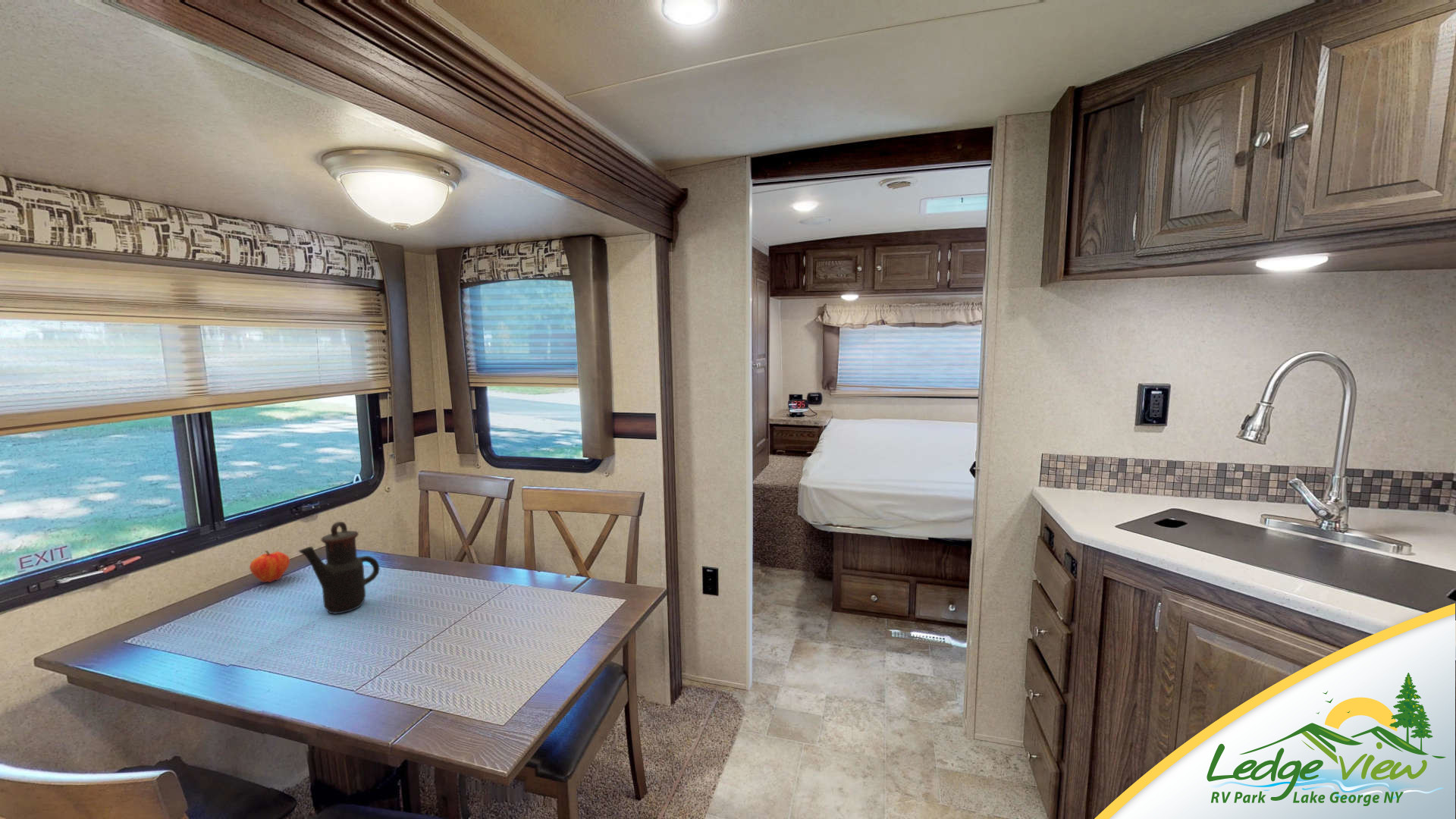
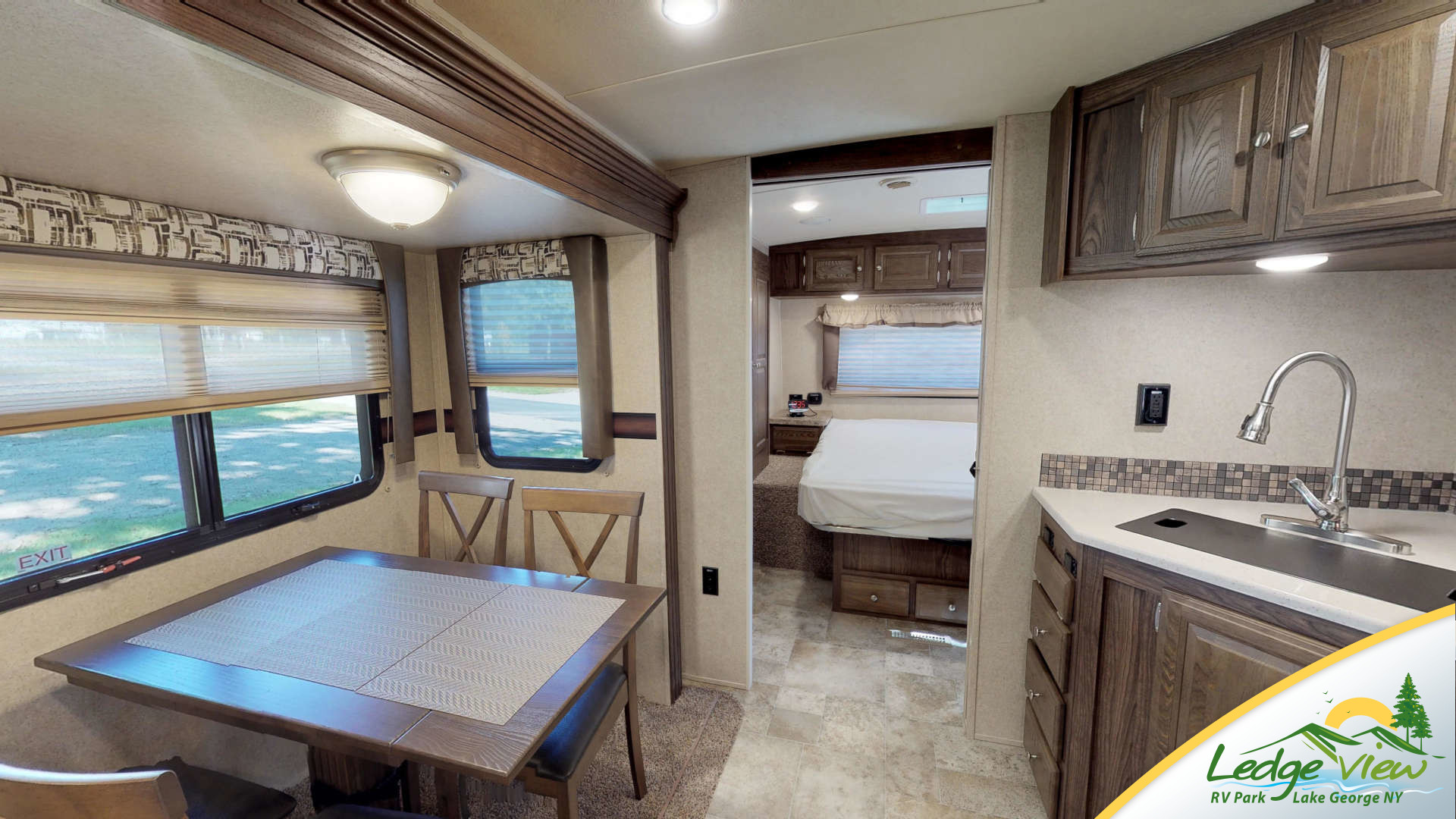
- teapot (342, 564)
- fruit (270, 565)
